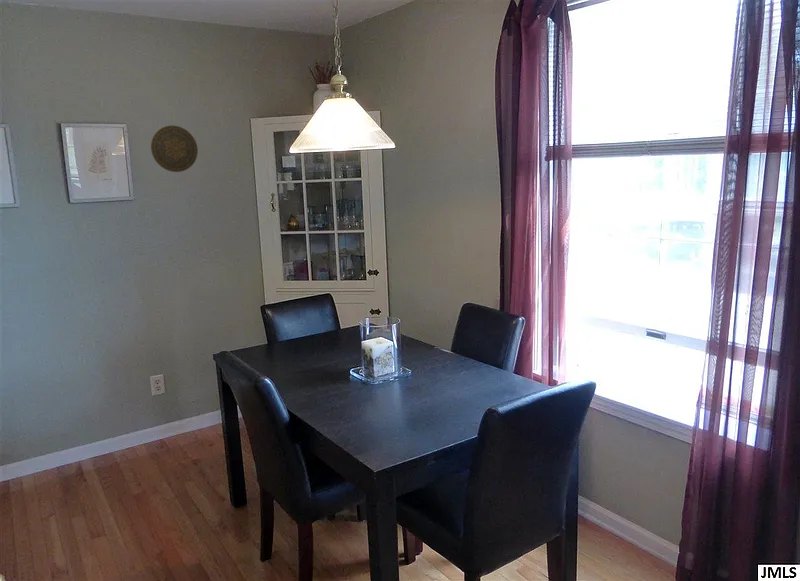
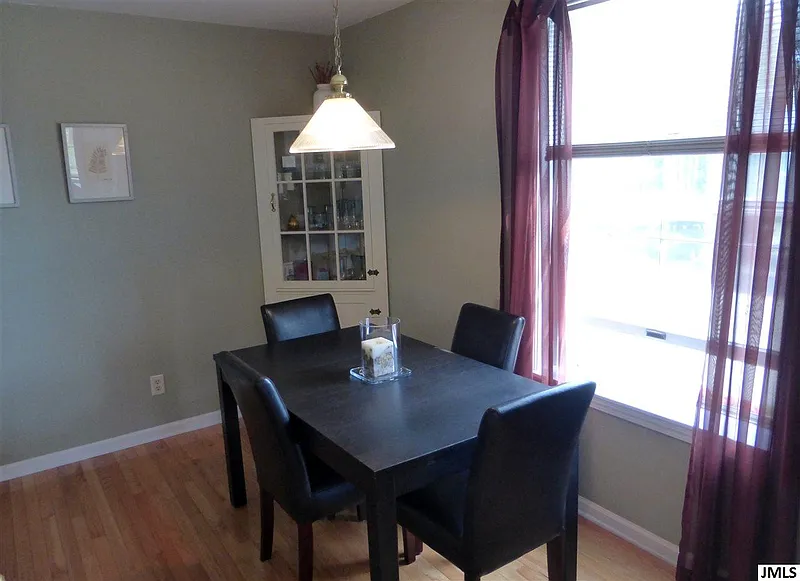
- decorative plate (175, 148)
